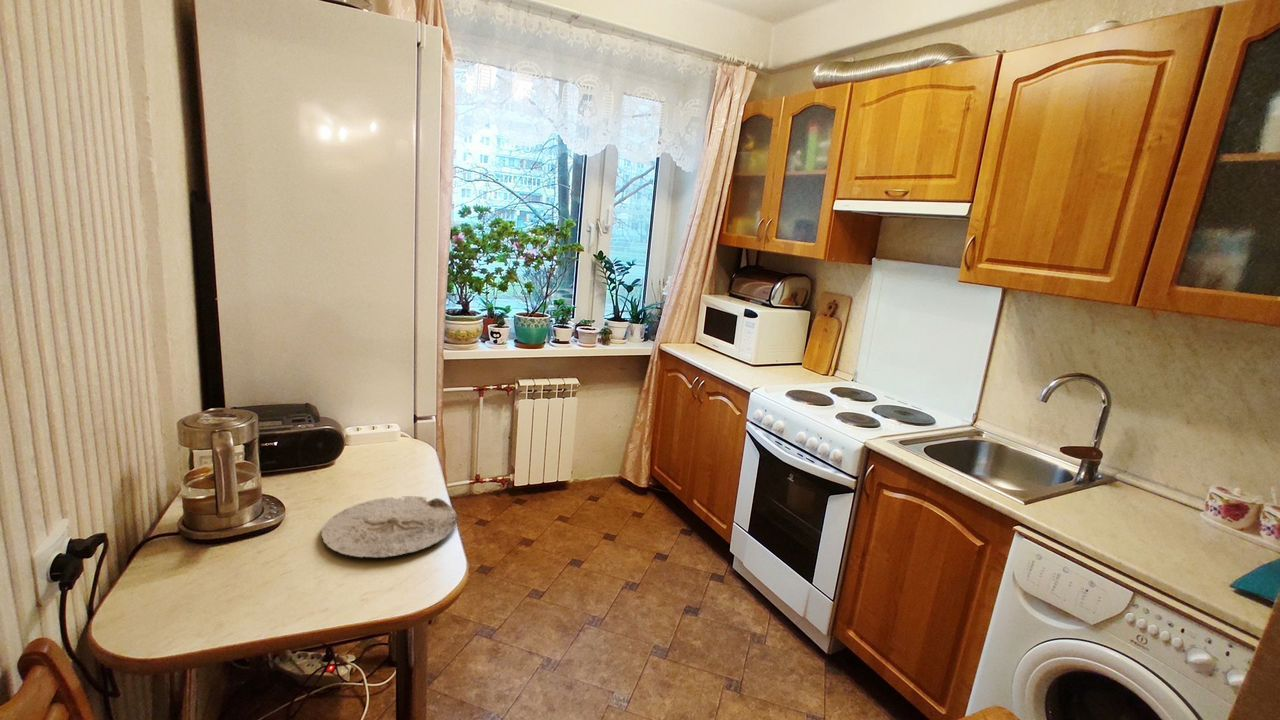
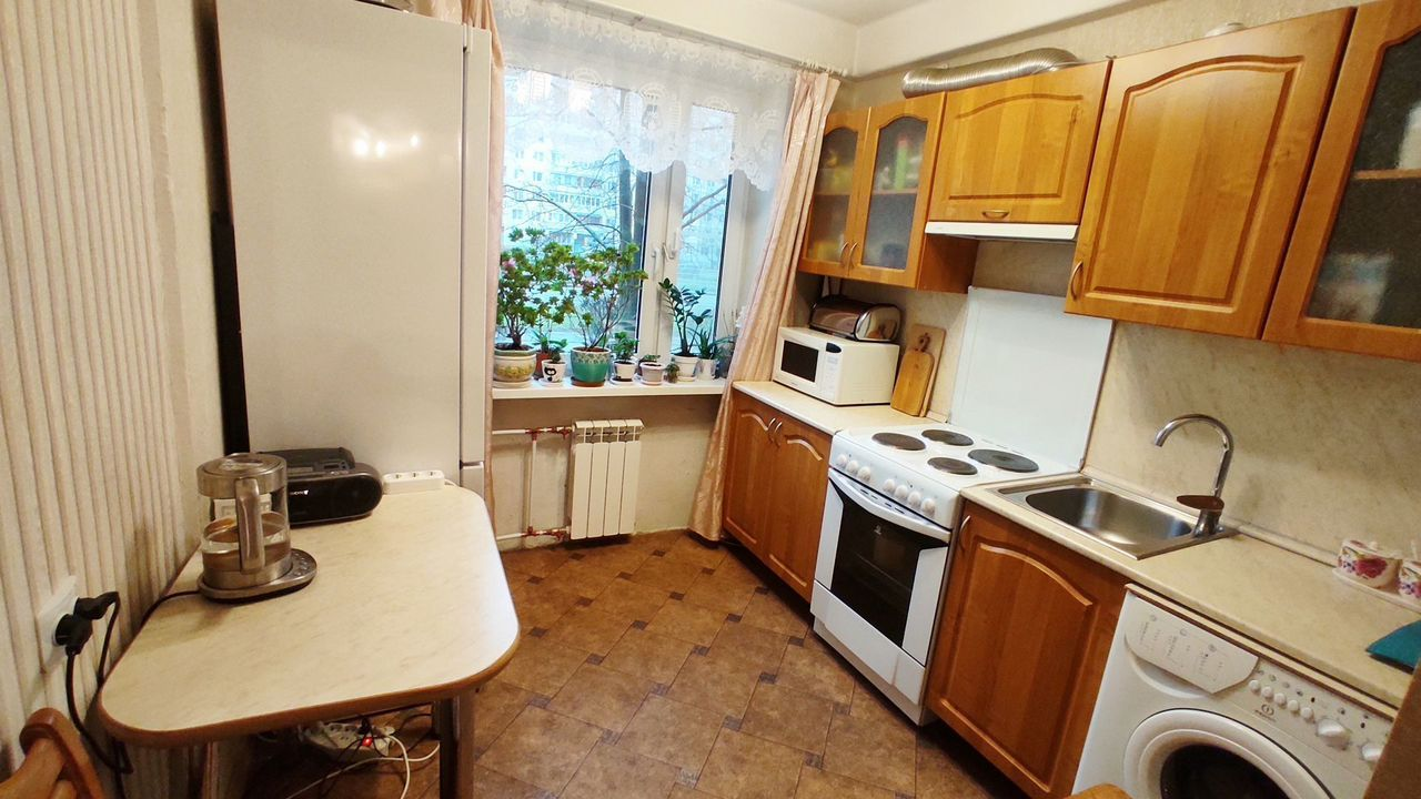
- plate (392, 521)
